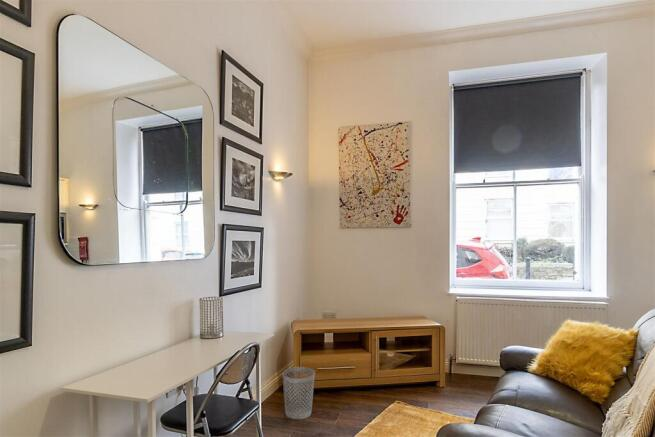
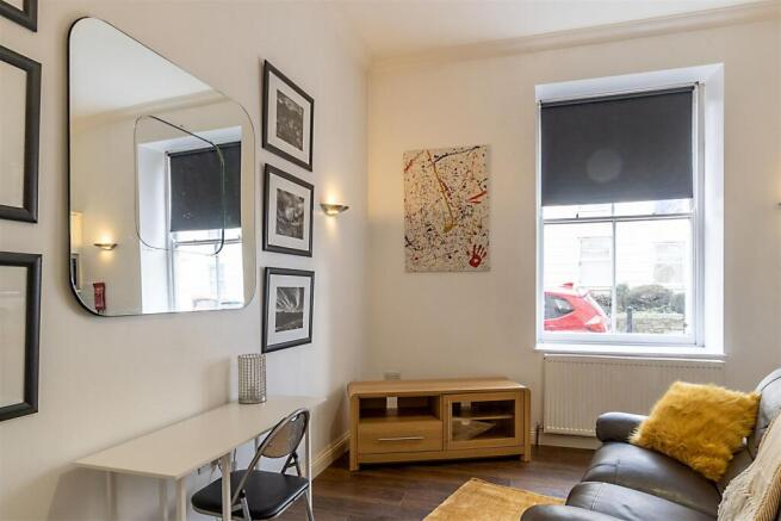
- wastebasket (298, 393)
